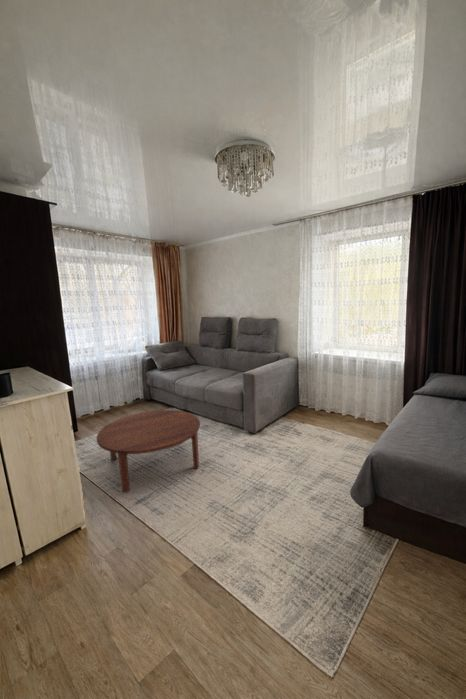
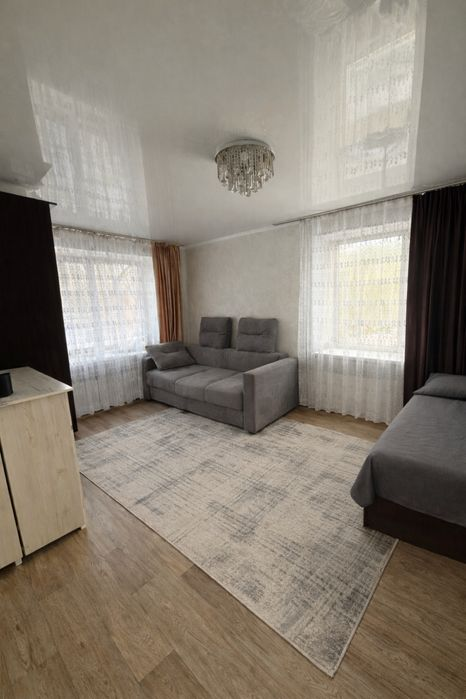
- coffee table (151, 445)
